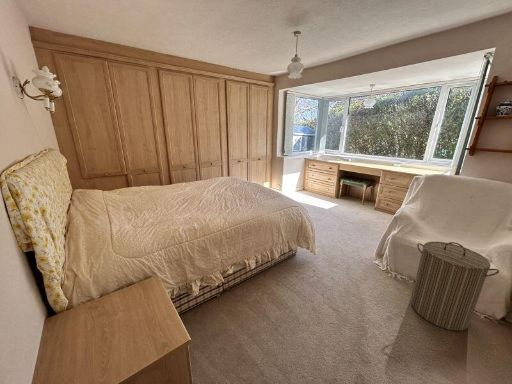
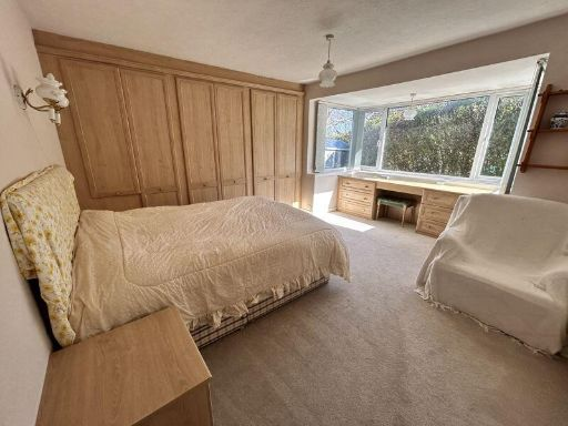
- laundry hamper (447, 279)
